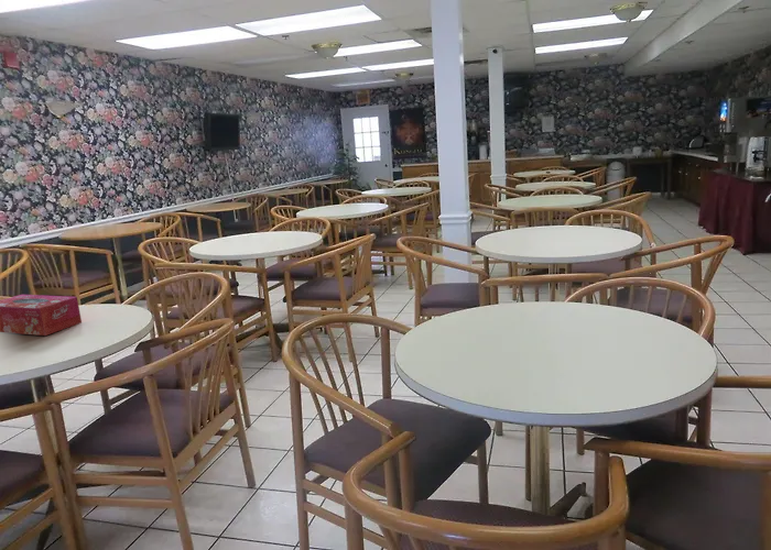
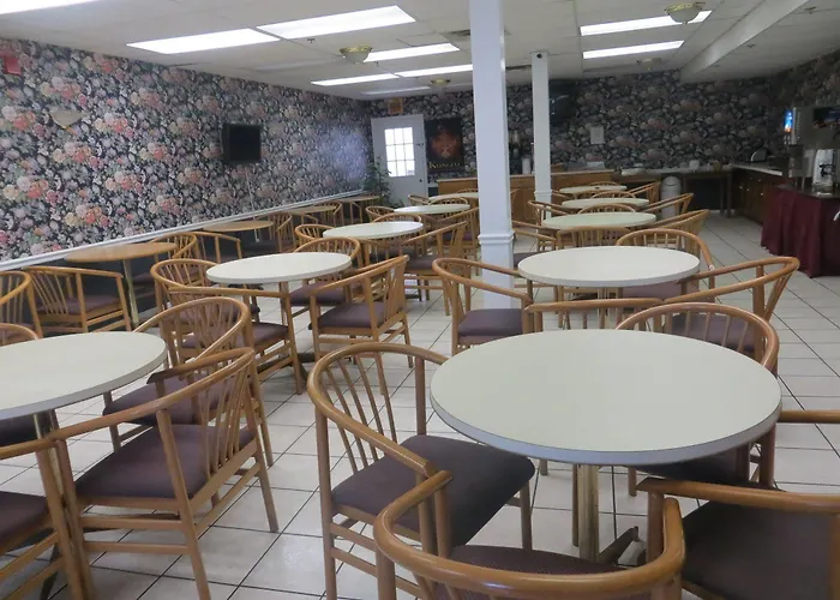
- tissue box (33, 314)
